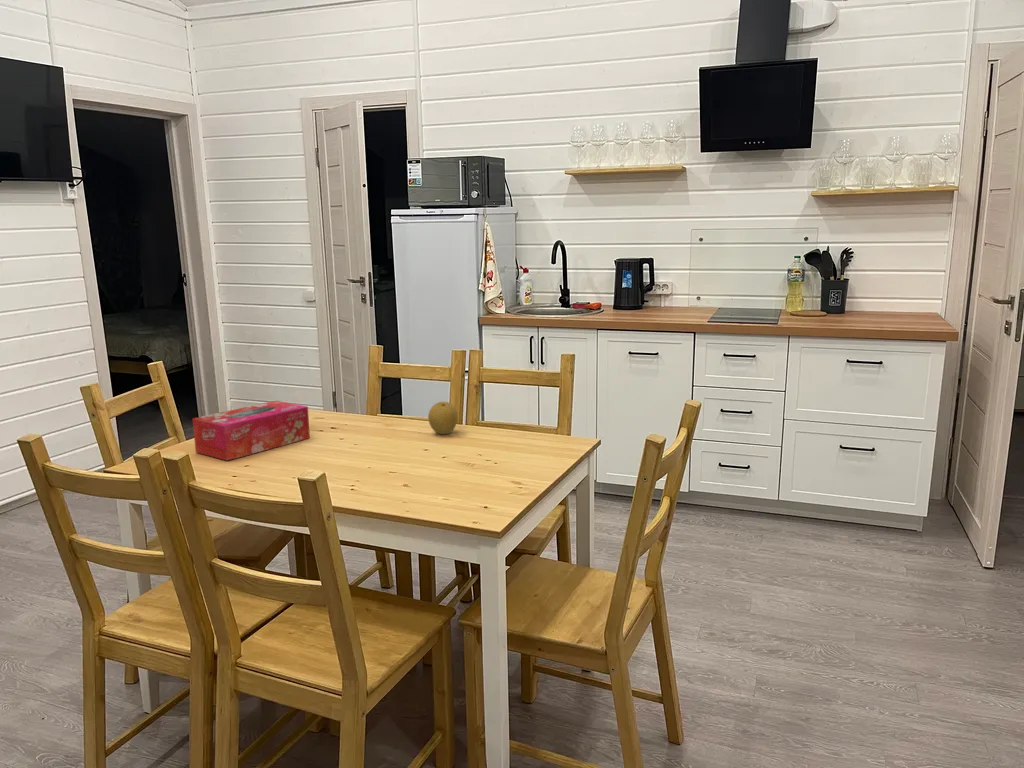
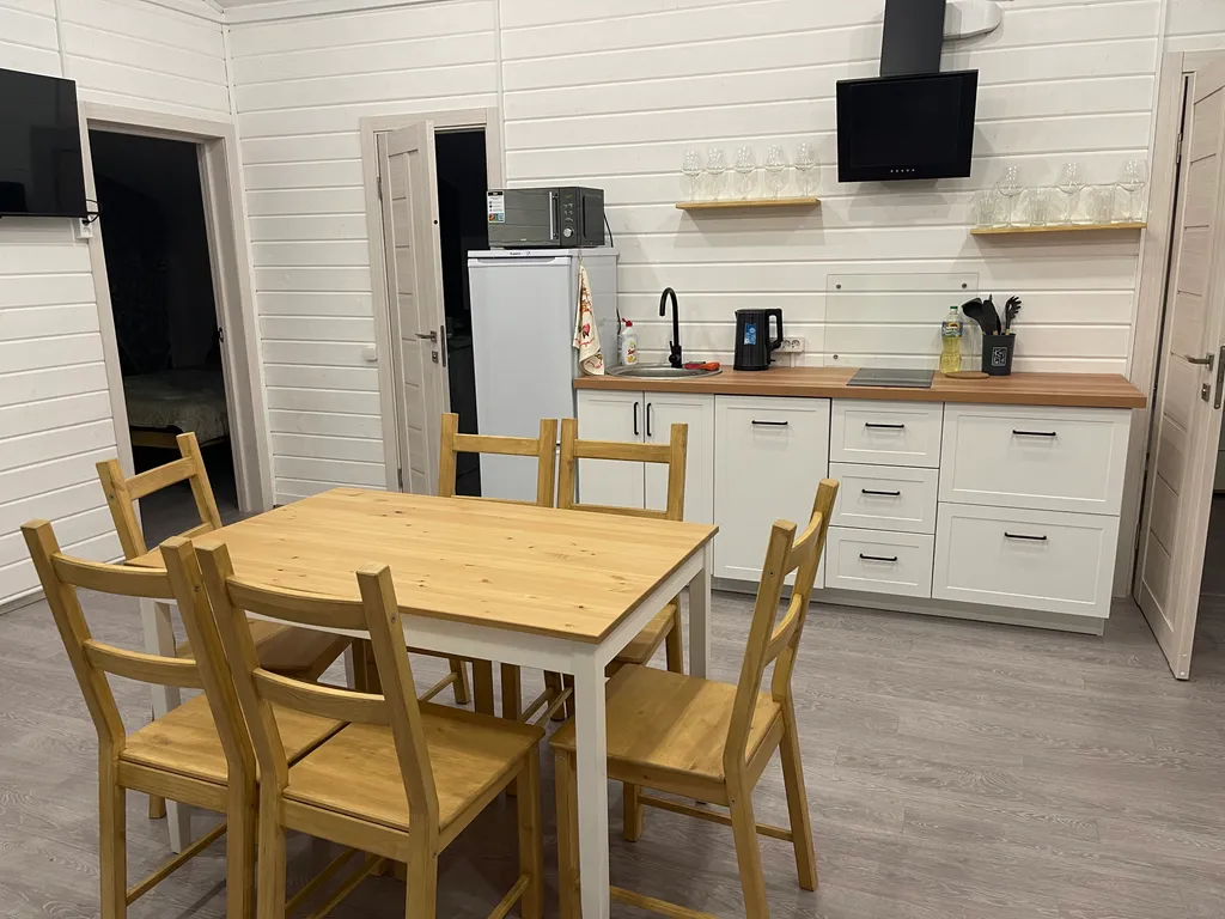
- tissue box (253, 428)
- fruit (443, 417)
